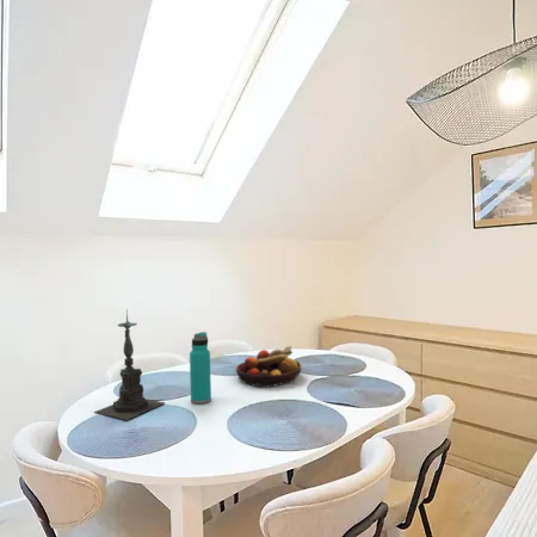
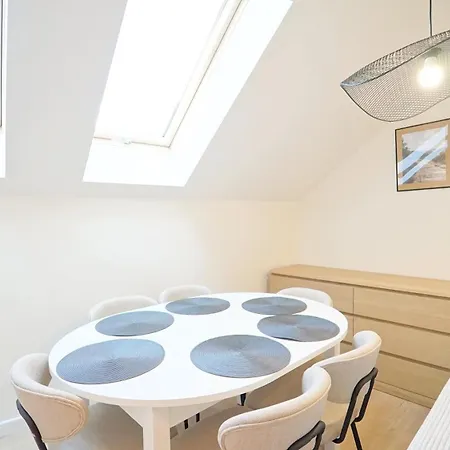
- candle holder (129, 358)
- water bottle (199, 366)
- fruit bowl (268, 363)
